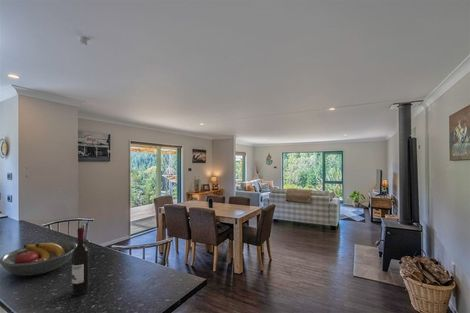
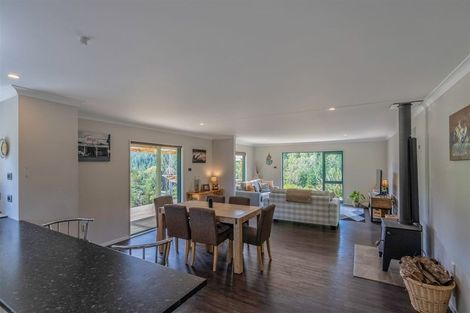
- fruit bowl (41, 257)
- wine bottle (80, 259)
